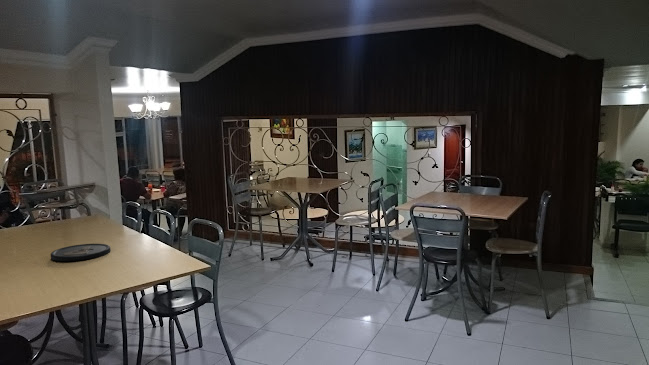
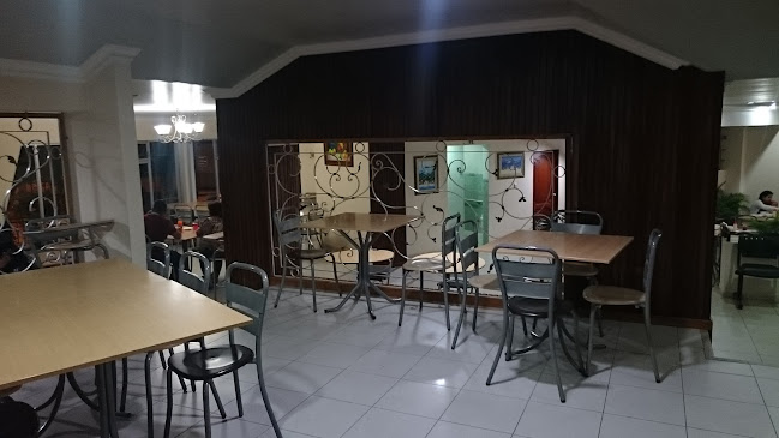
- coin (81, 251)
